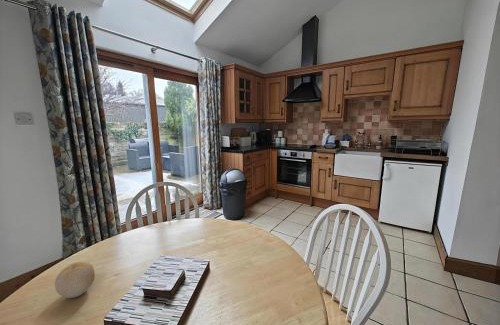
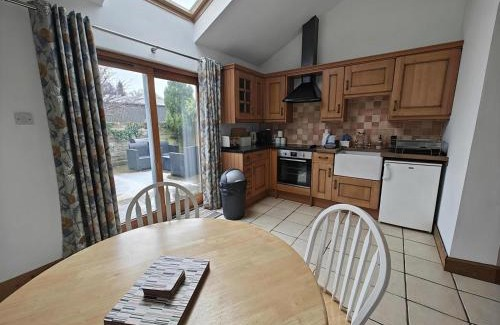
- fruit (75, 279)
